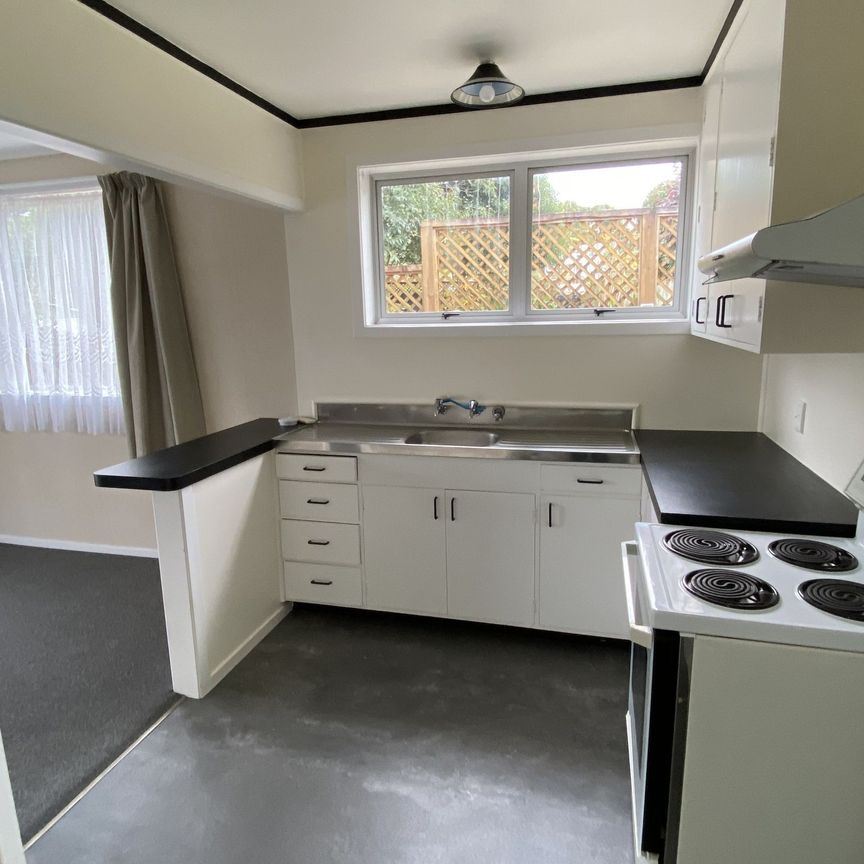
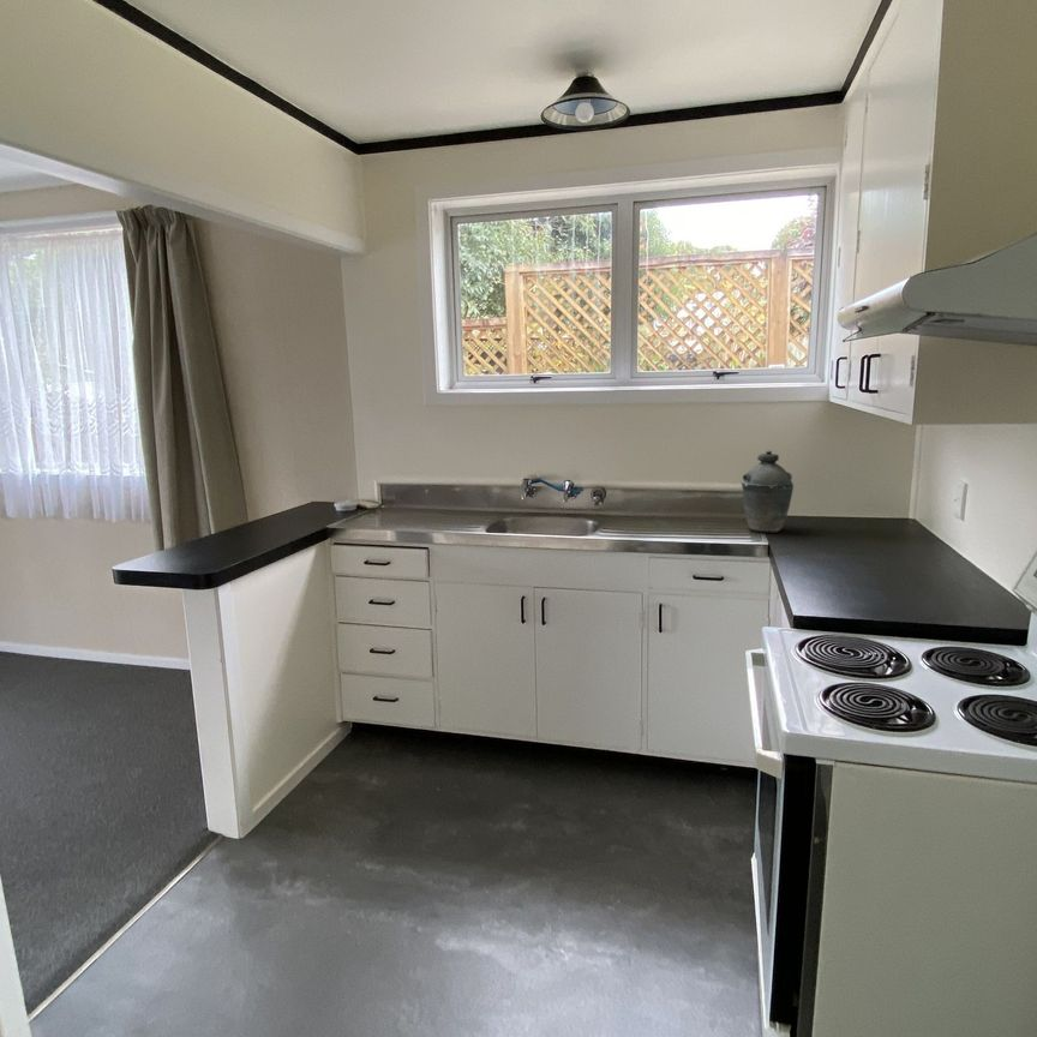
+ kettle (767, 490)
